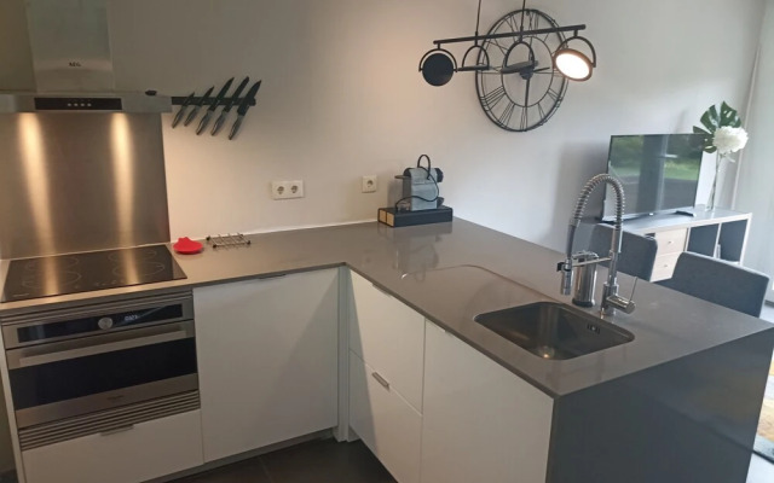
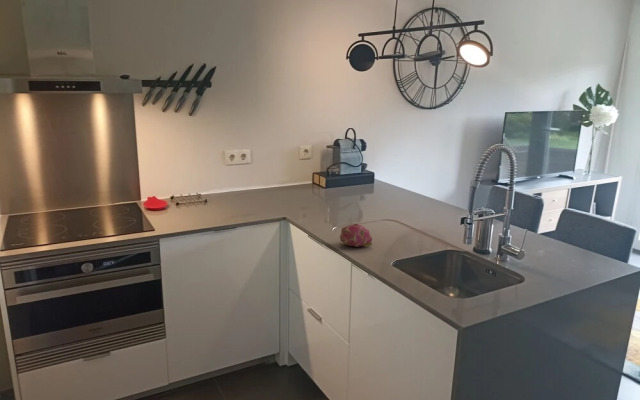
+ fruit (355, 234)
